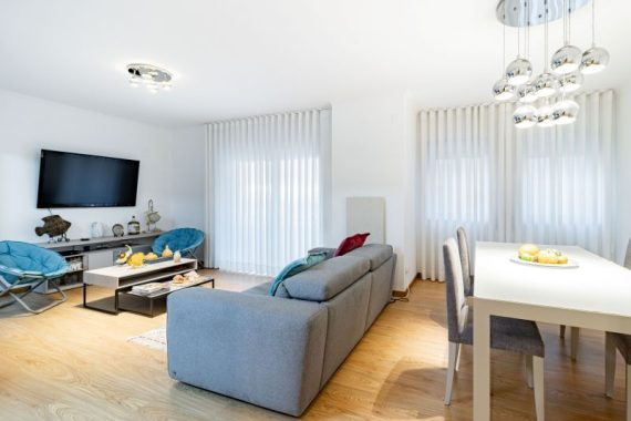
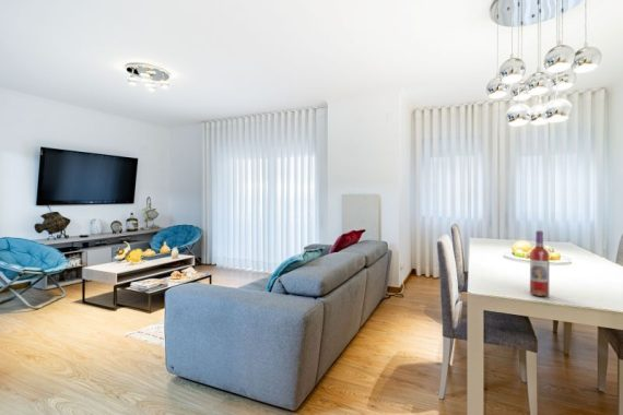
+ wine bottle (539, 262)
